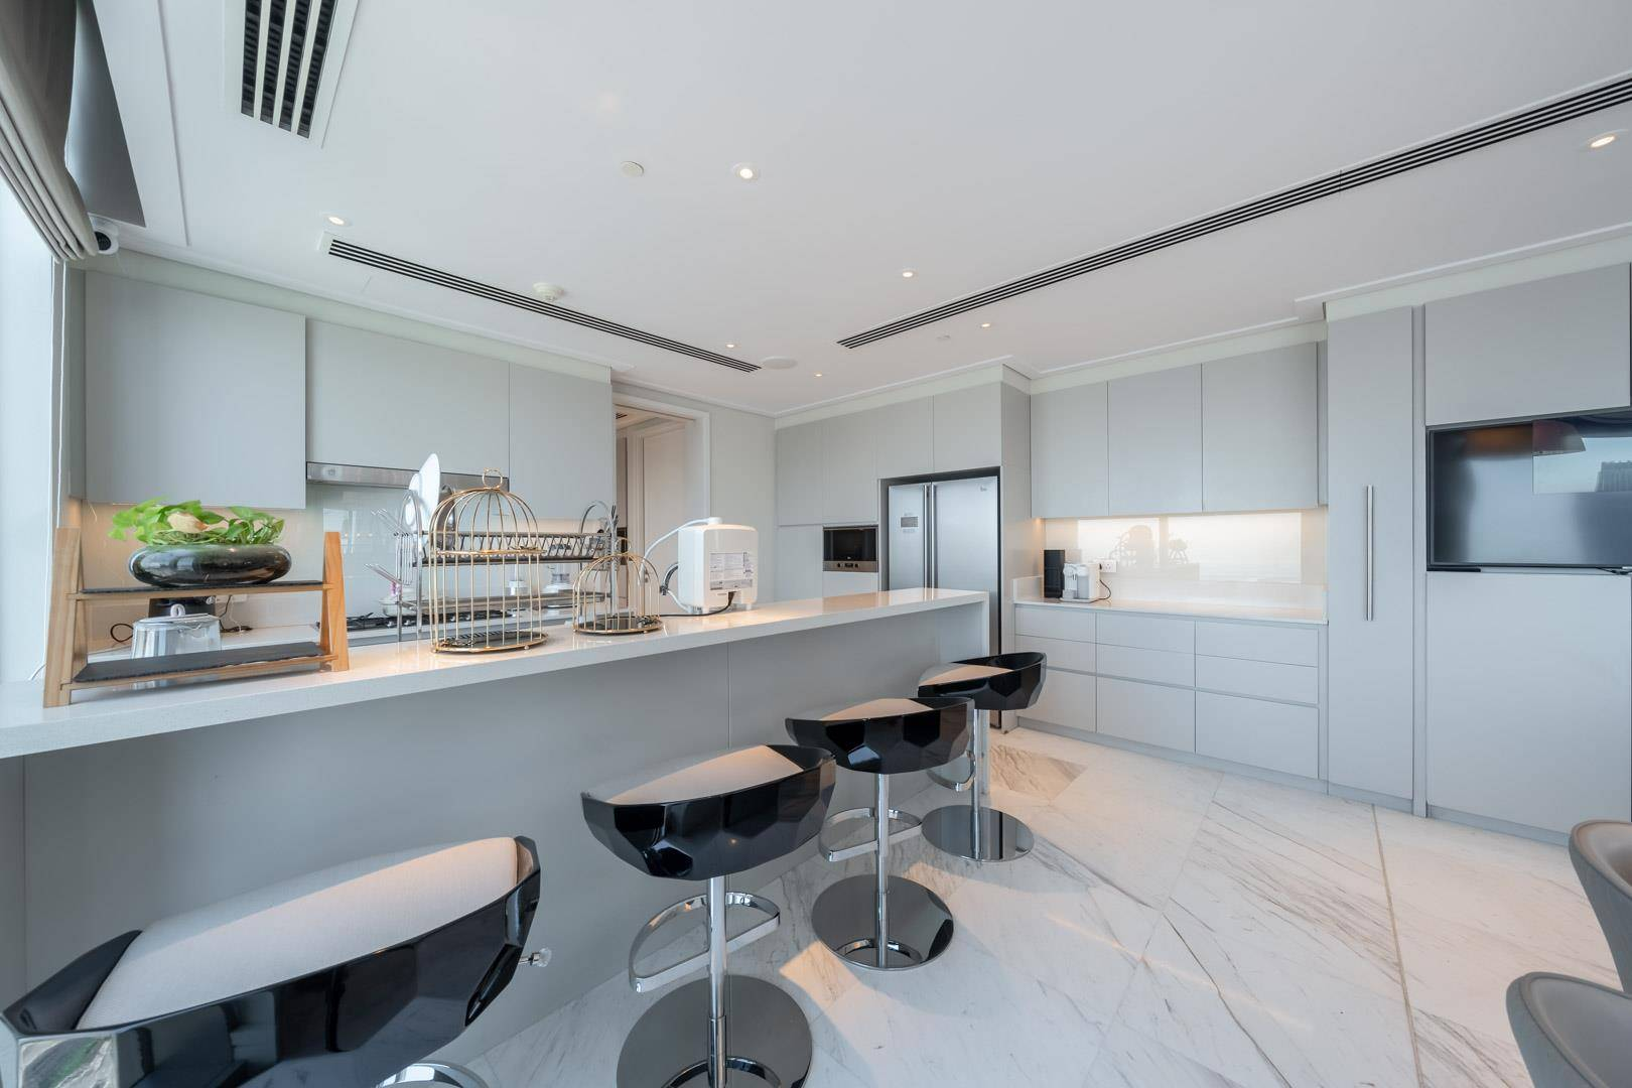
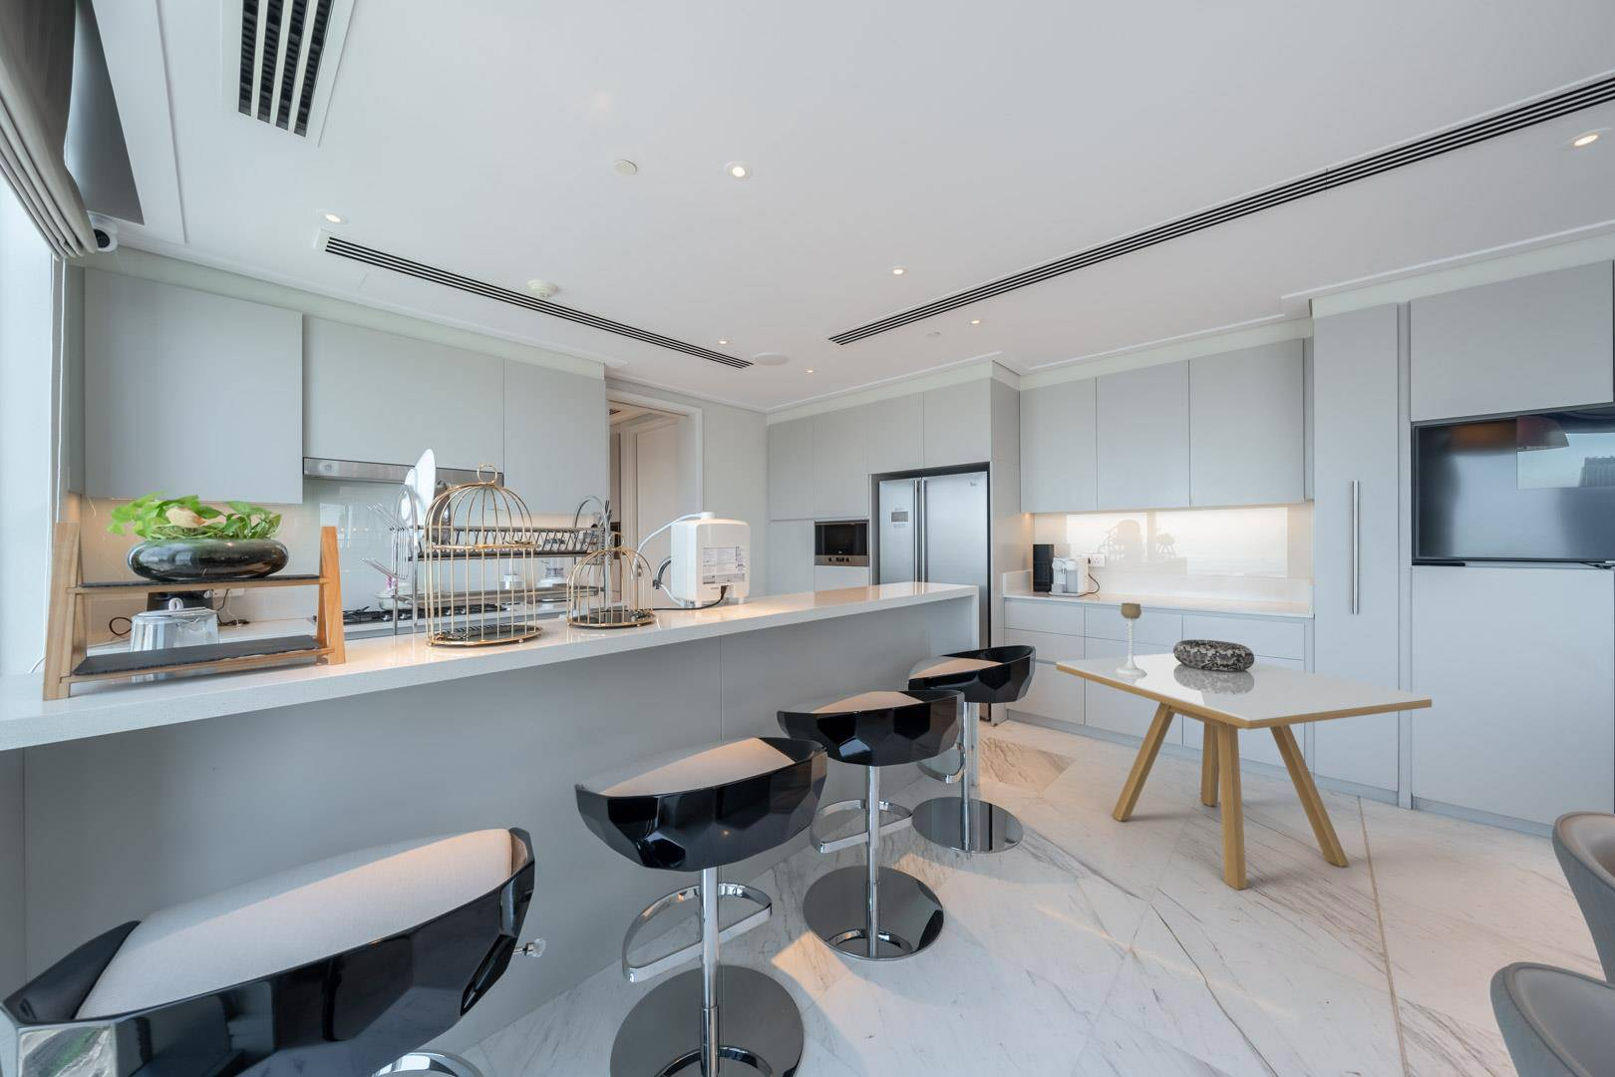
+ dining table (1220, 758)
+ decorative bowl (1212, 654)
+ candle holder (1131, 637)
